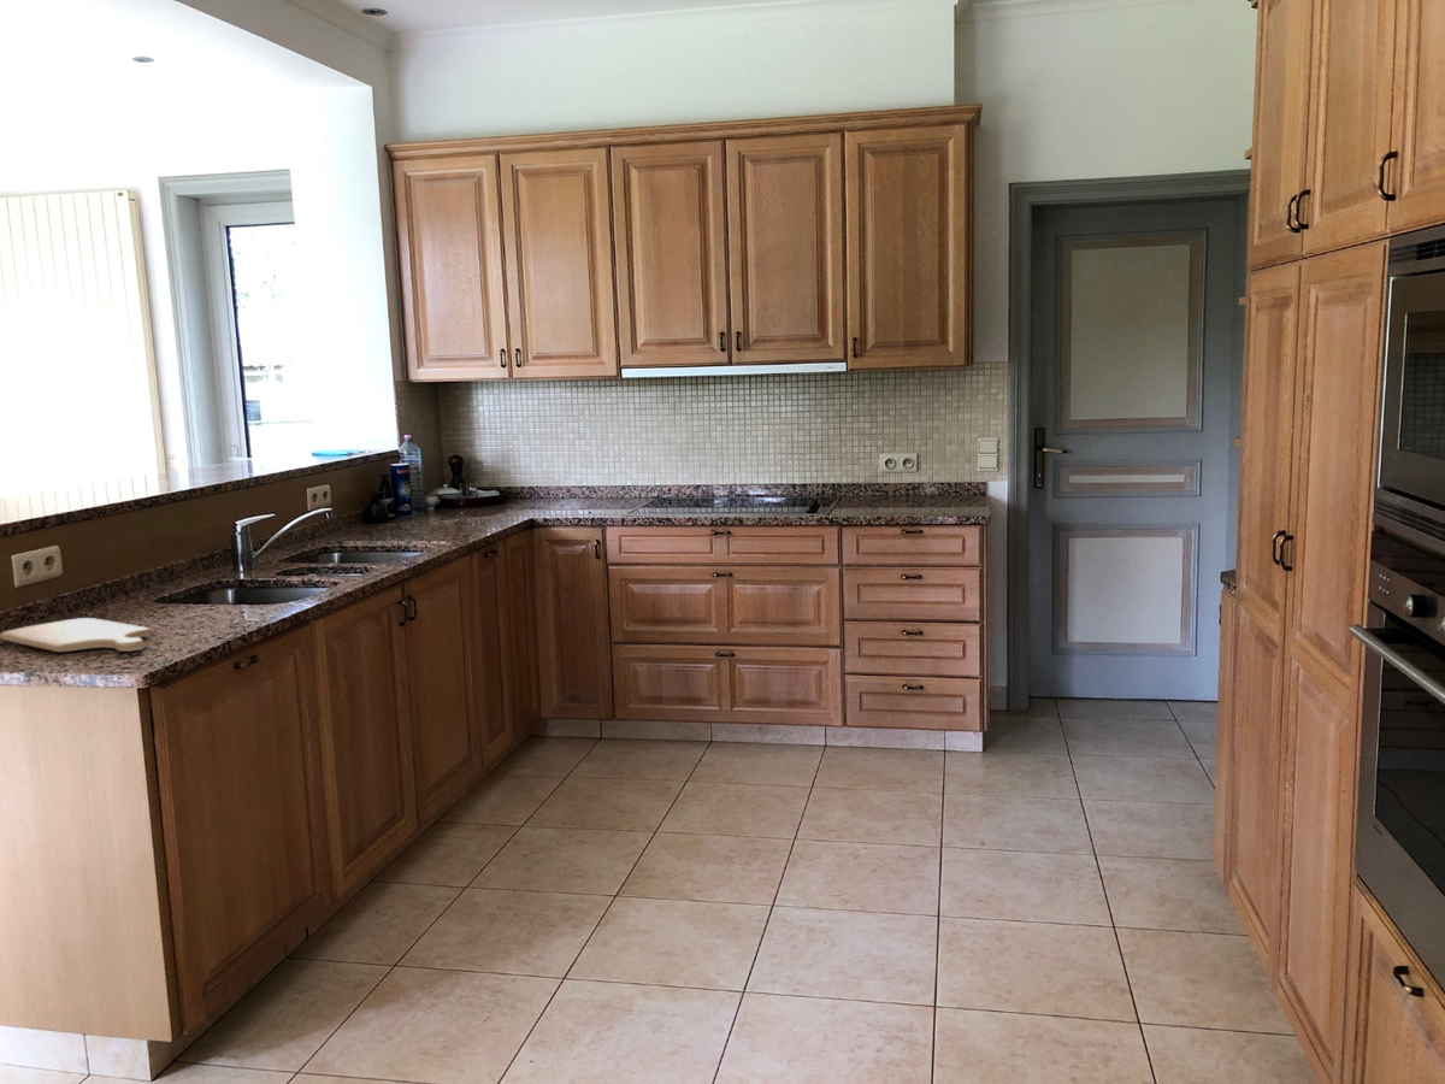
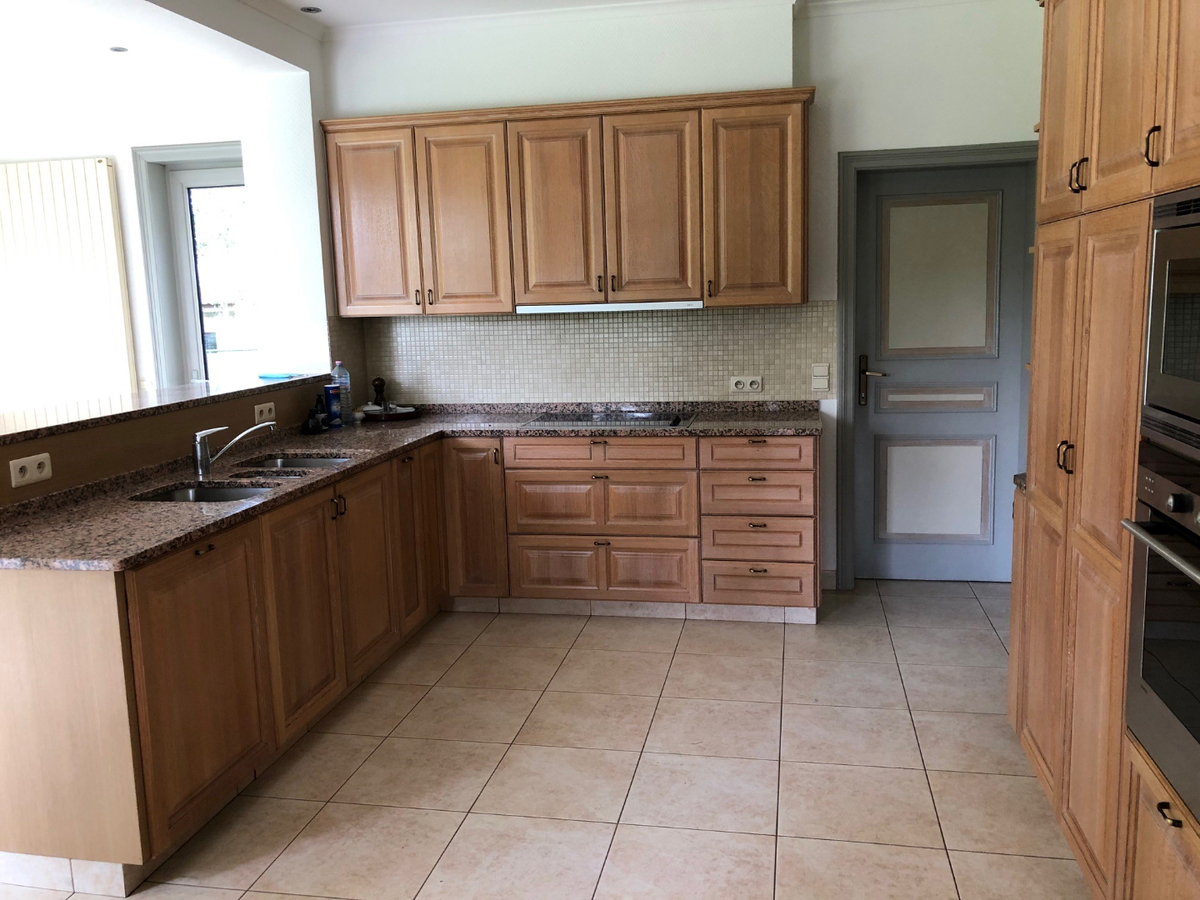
- chopping board (87, 636)
